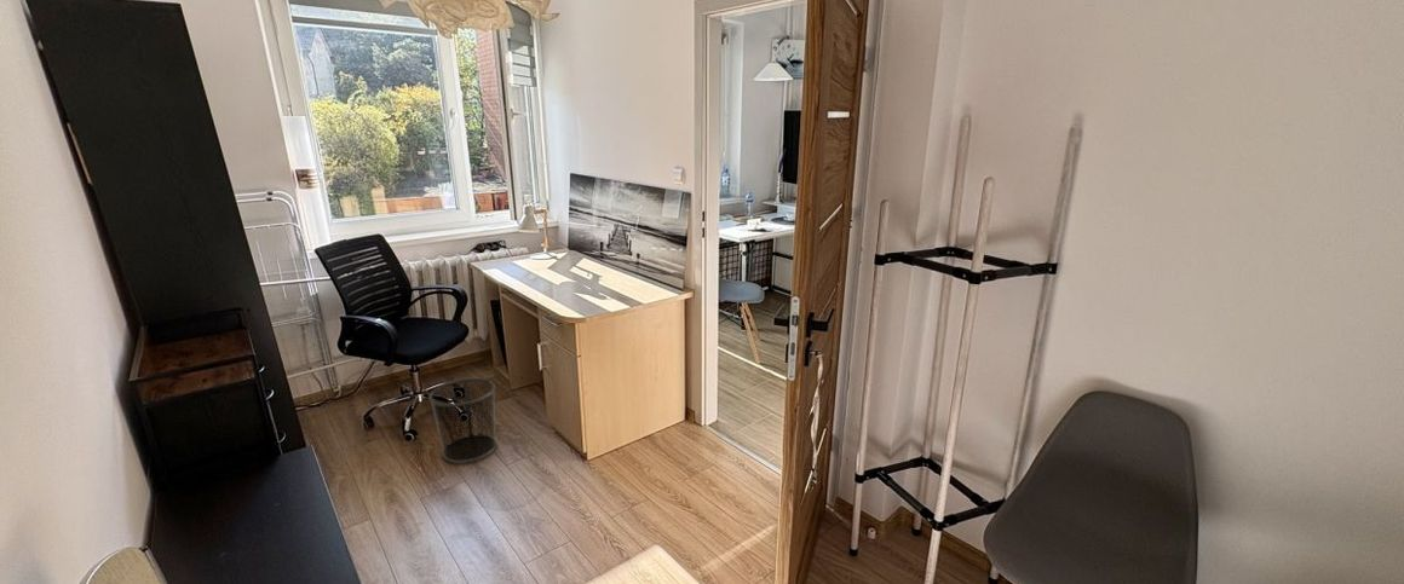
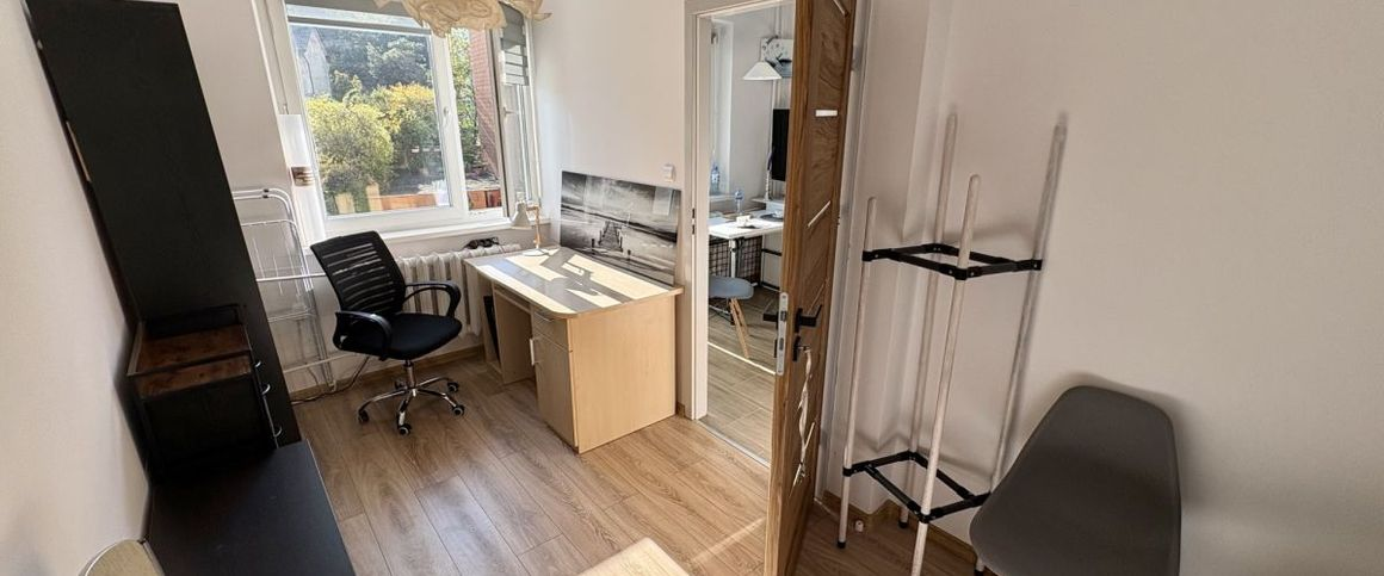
- waste bin (466, 421)
